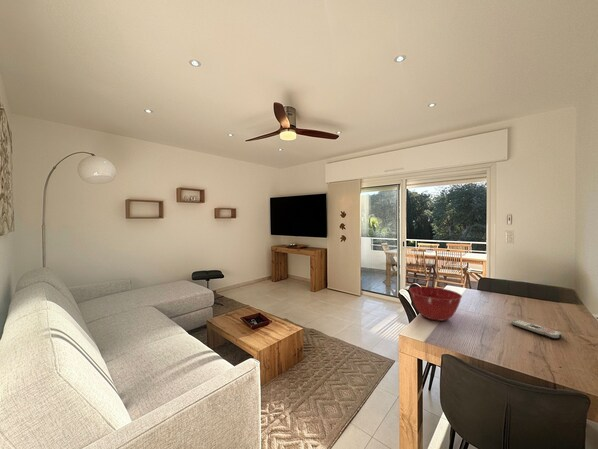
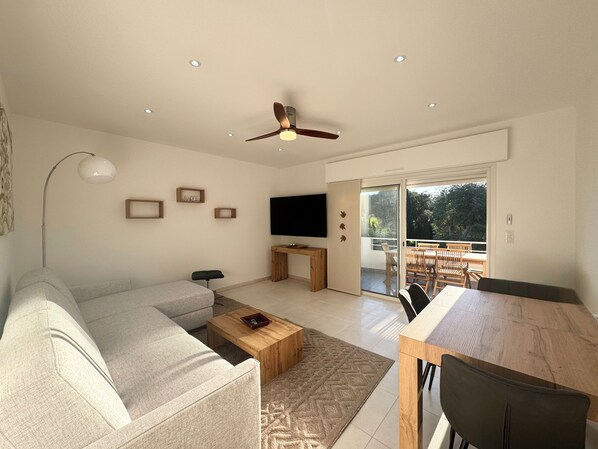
- mixing bowl (434, 304)
- remote control (534, 328)
